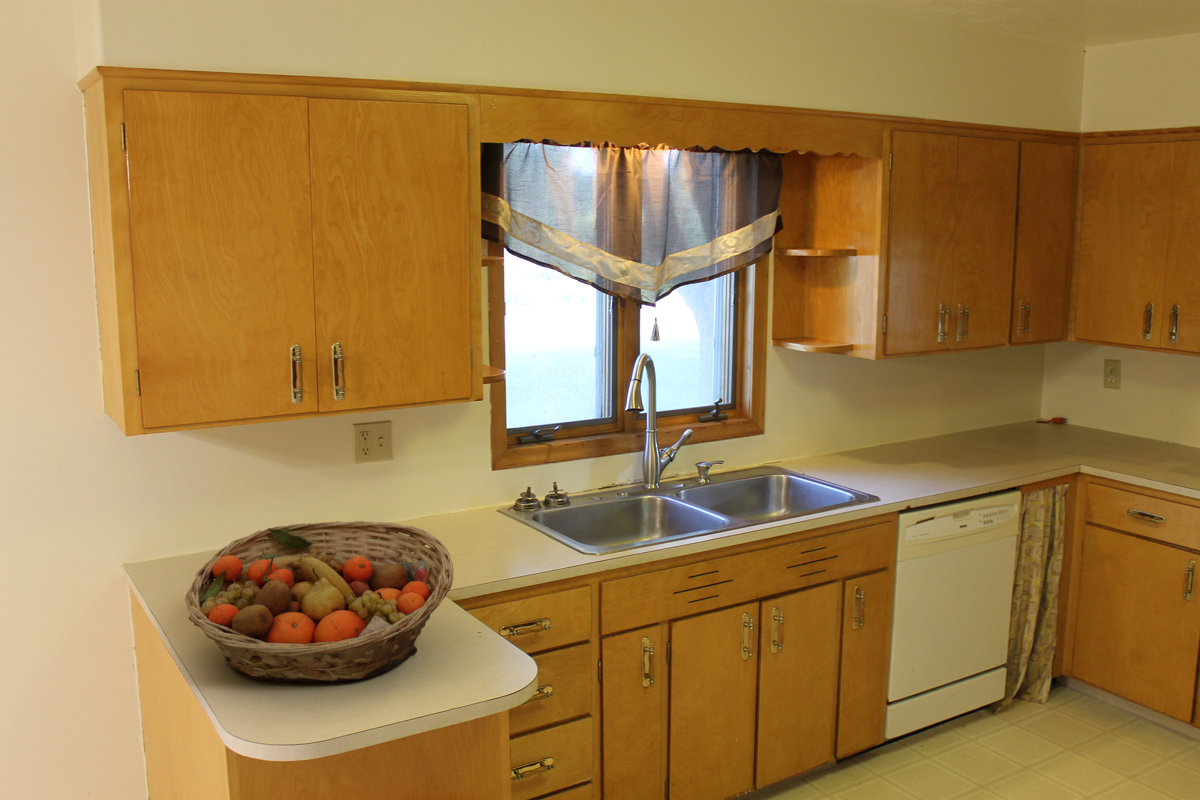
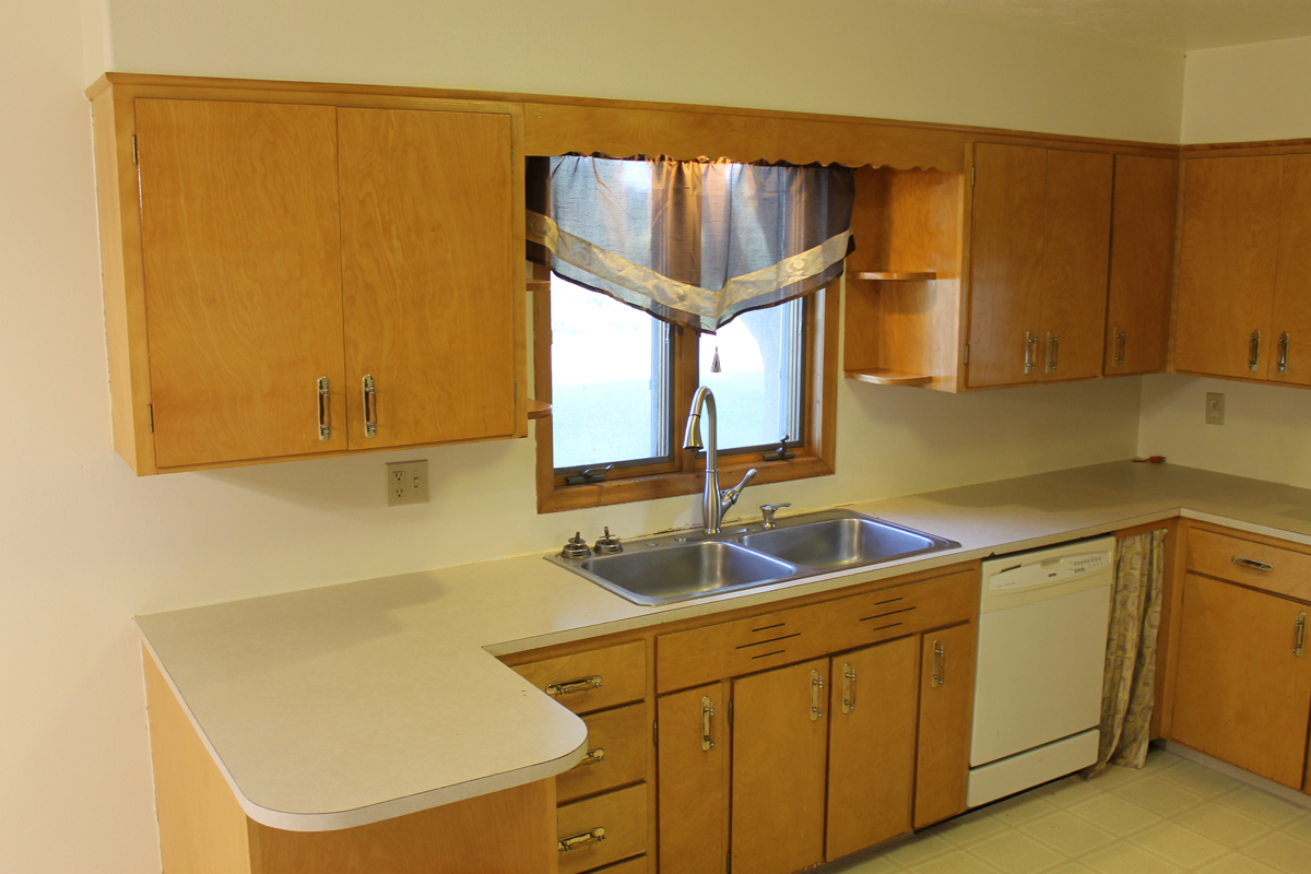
- fruit basket (323, 597)
